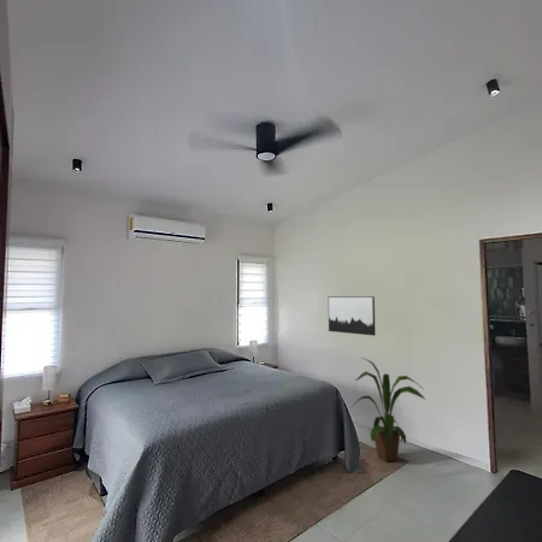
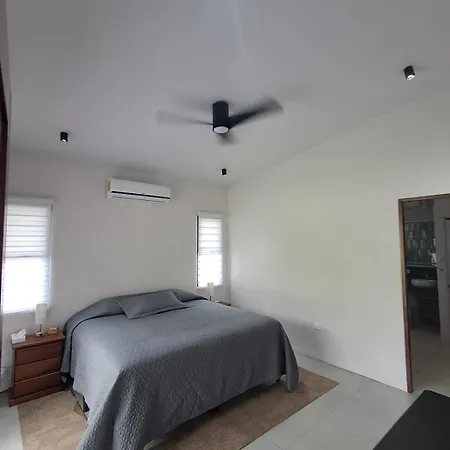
- house plant (390, 411)
- wall art (349, 314)
